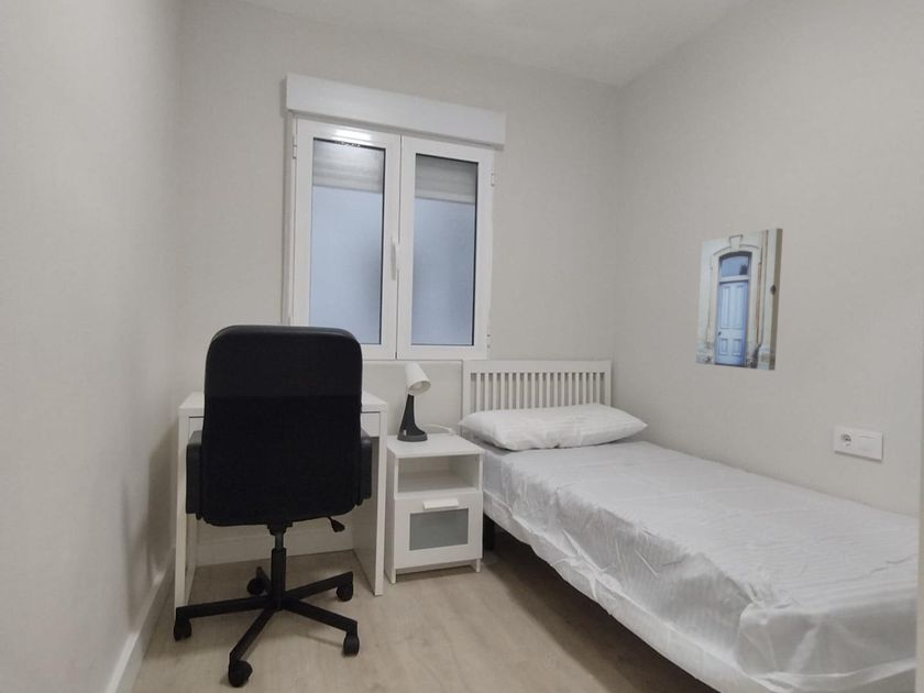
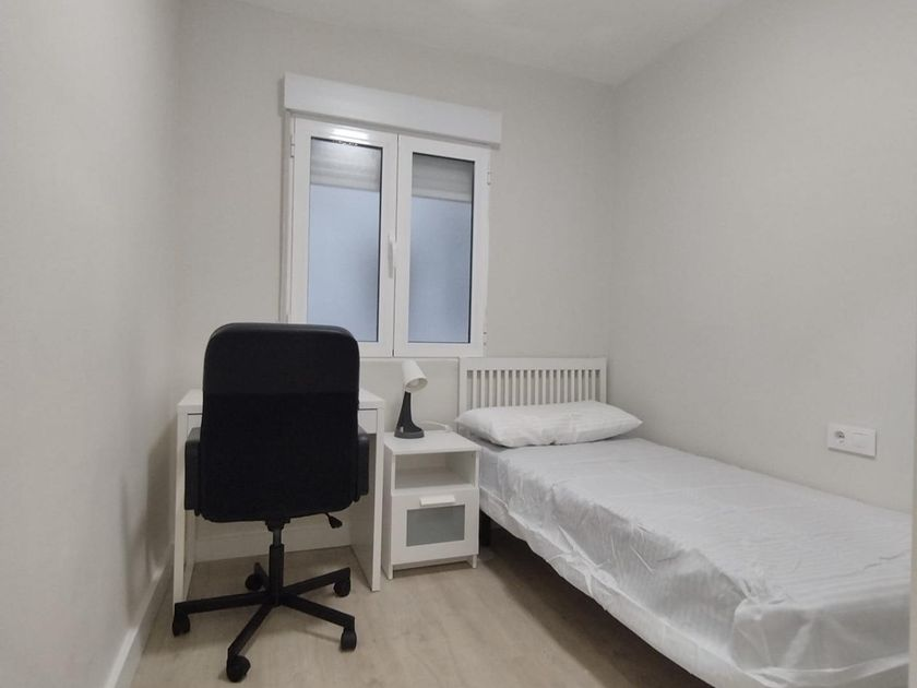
- wall art (736, 301)
